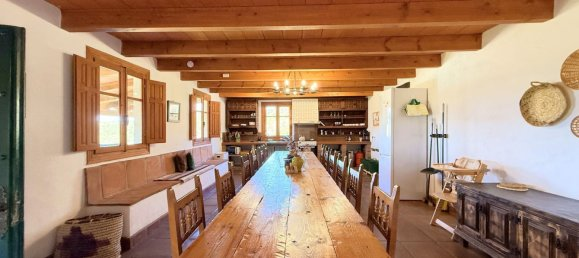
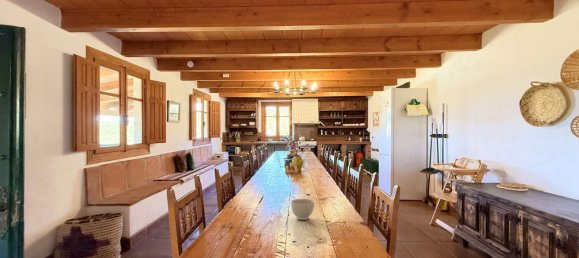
+ bowl (302, 209)
